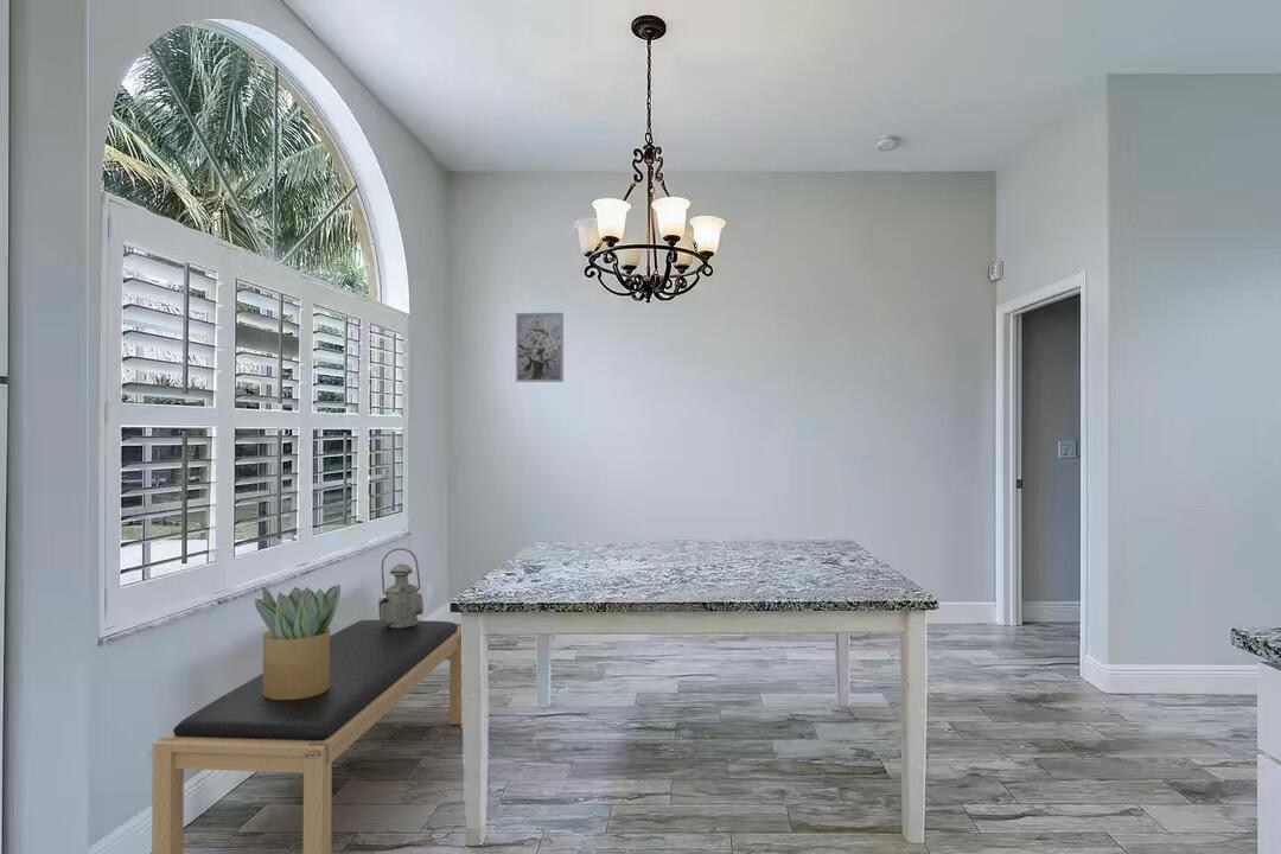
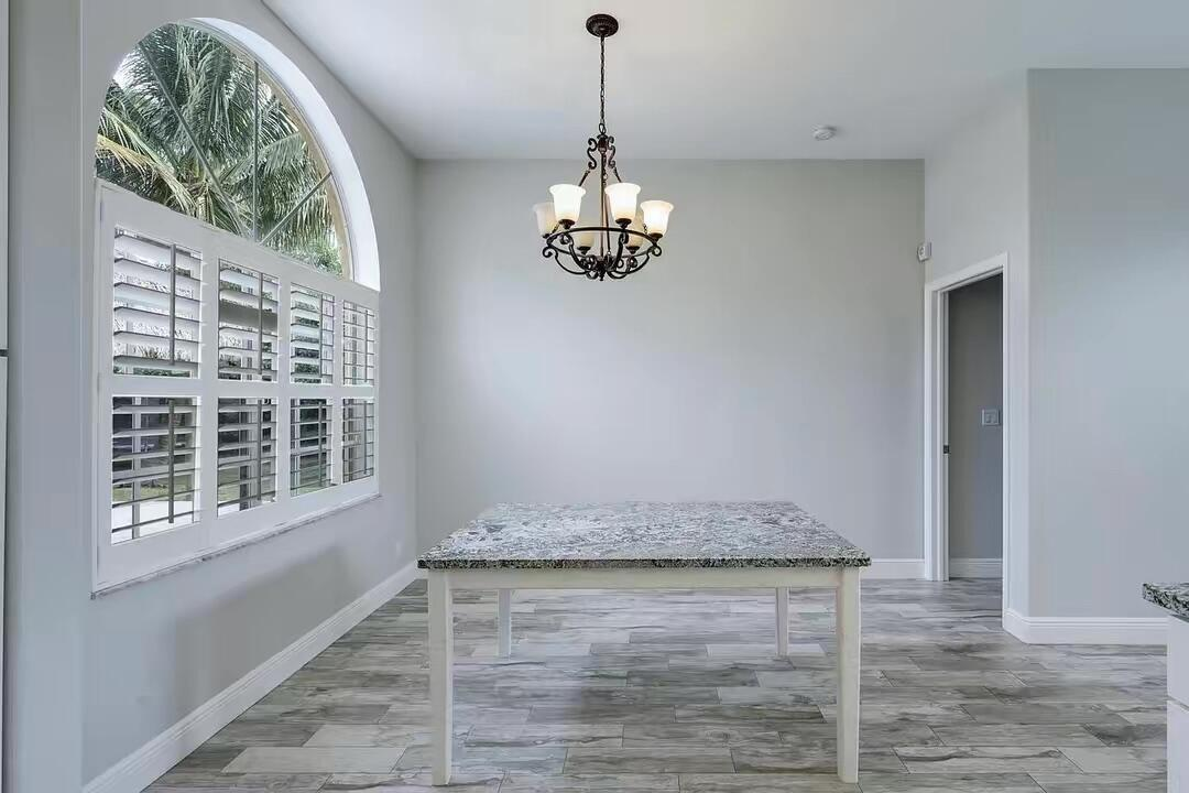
- lantern (400, 586)
- potted plant (300, 638)
- bench (344, 721)
- wall art (540, 346)
